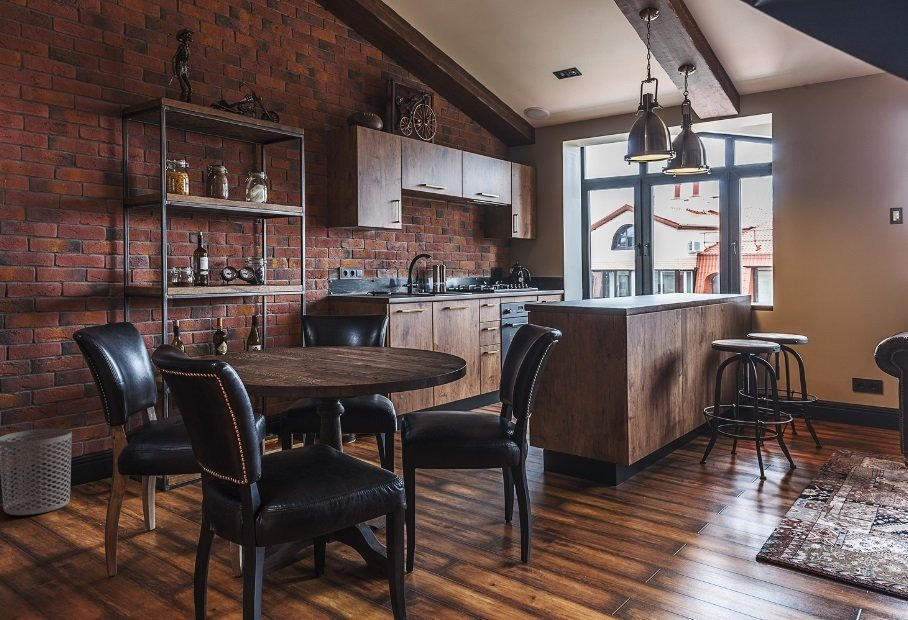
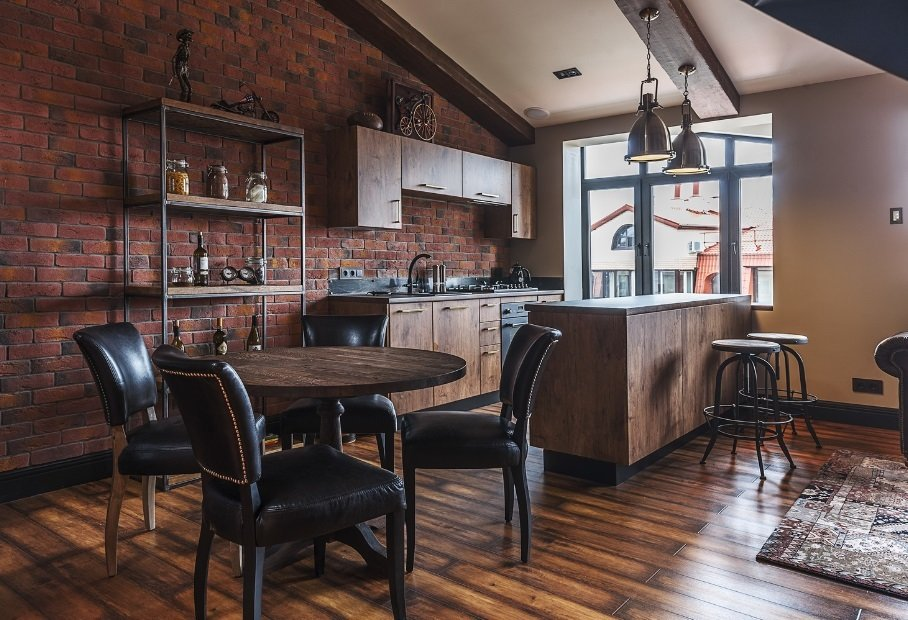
- waste bin (36, 471)
